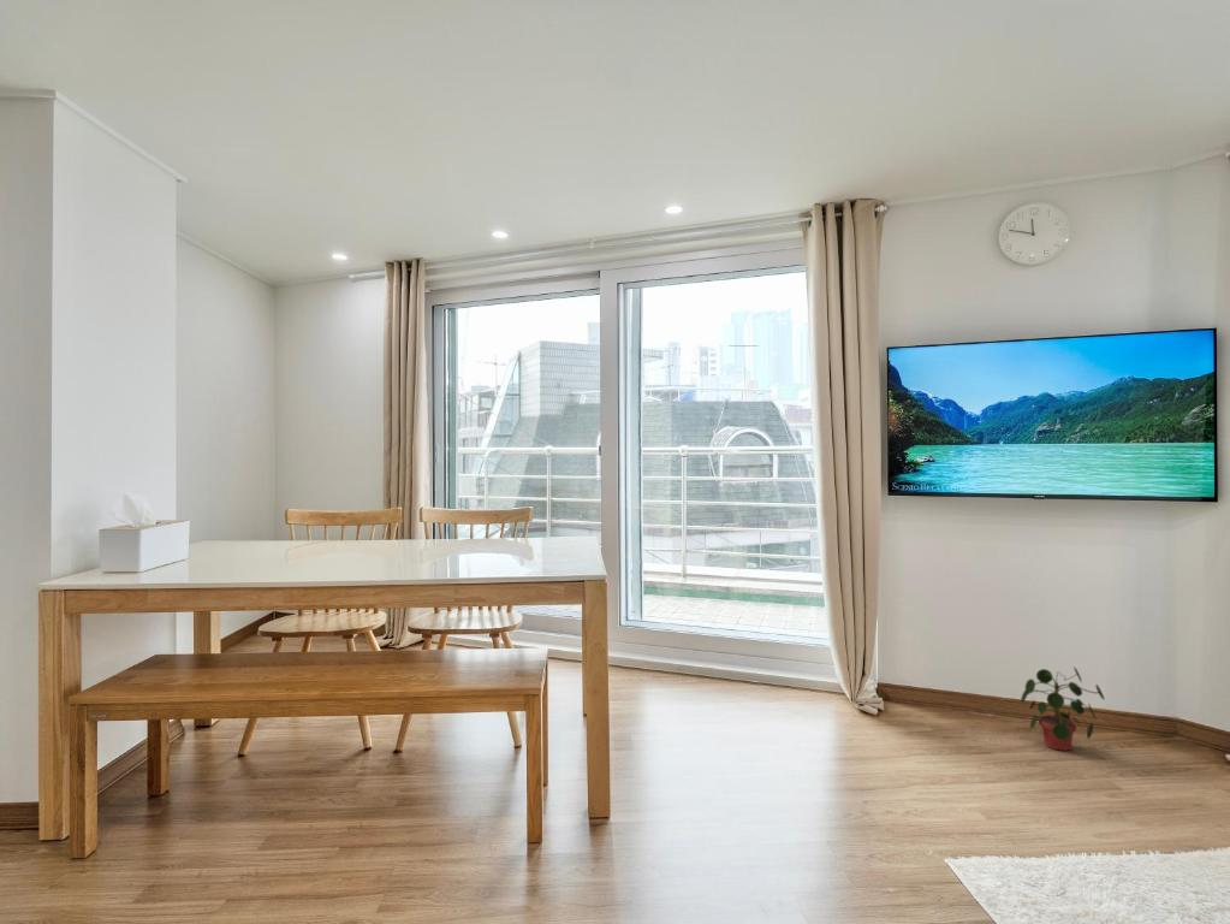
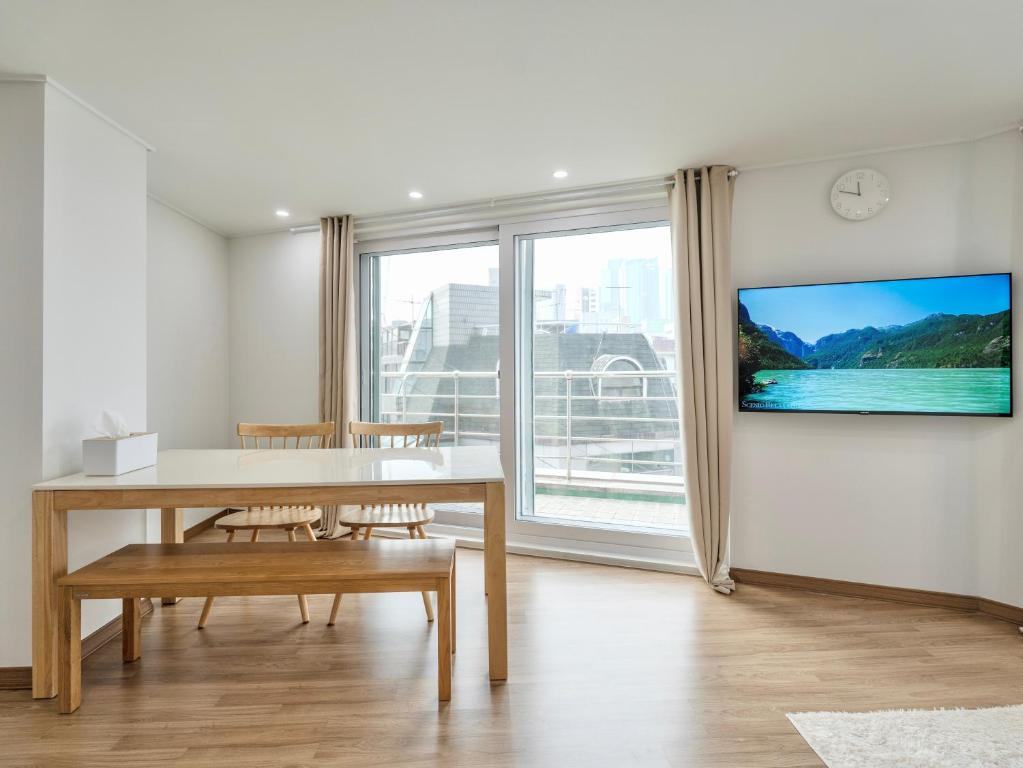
- potted plant (1063, 704)
